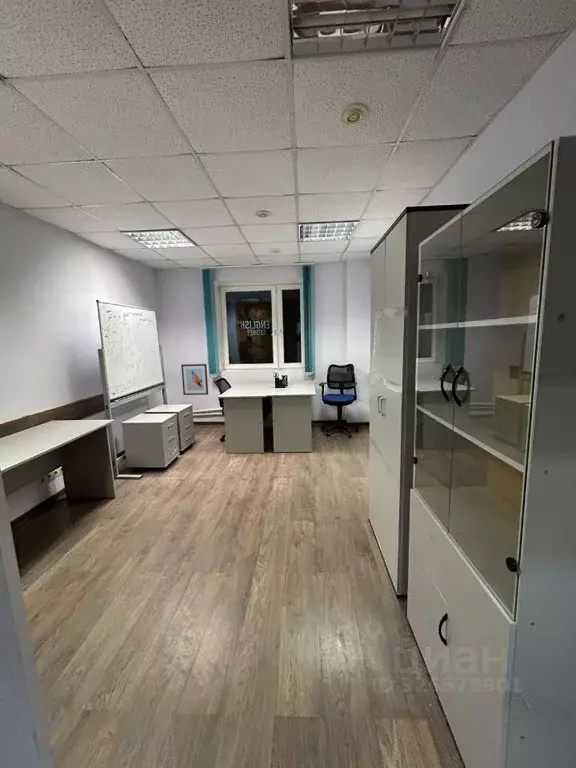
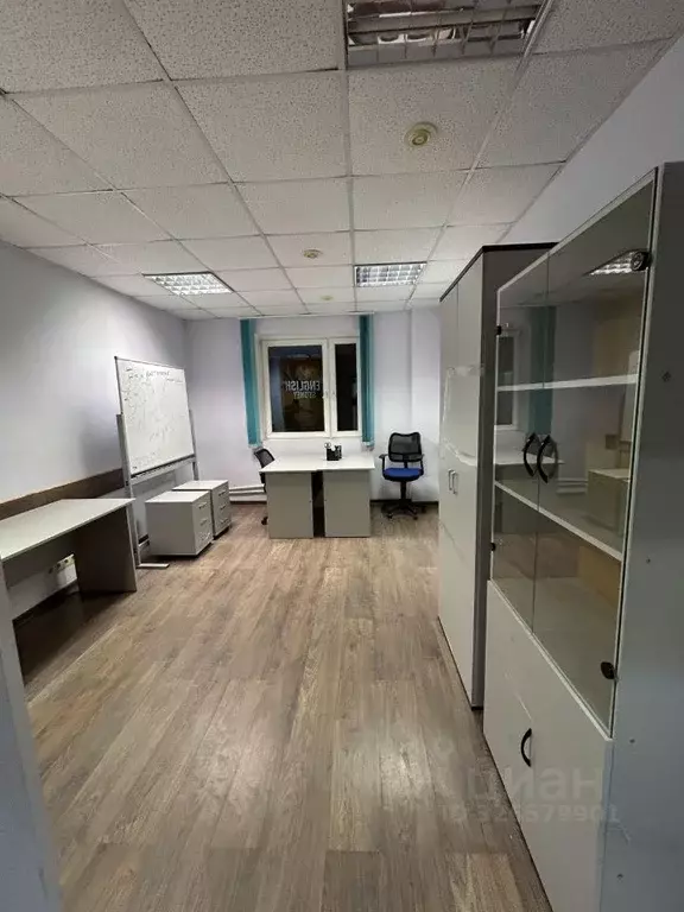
- wall art (194, 379)
